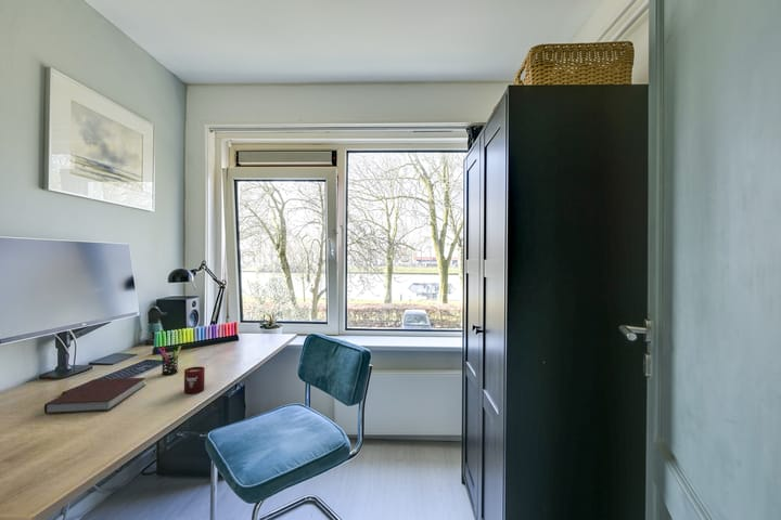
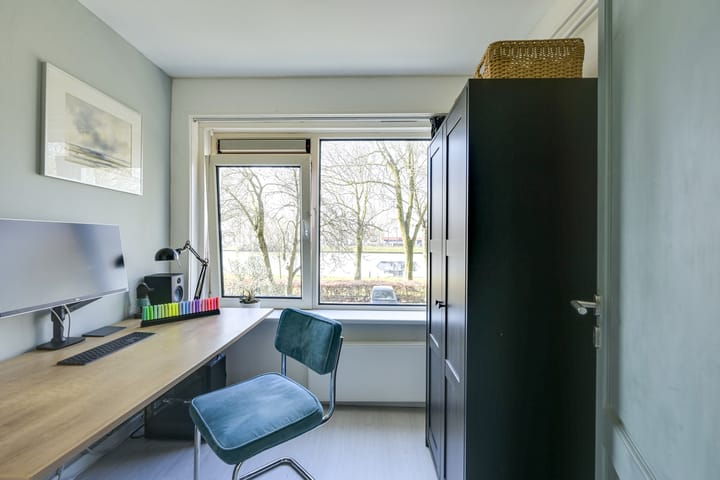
- pen holder (169, 359)
- cup (194, 378)
- notebook (100, 393)
